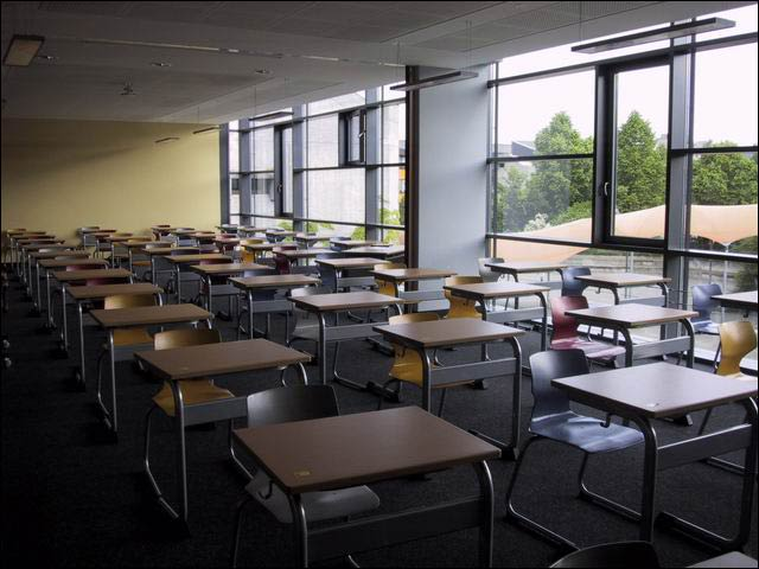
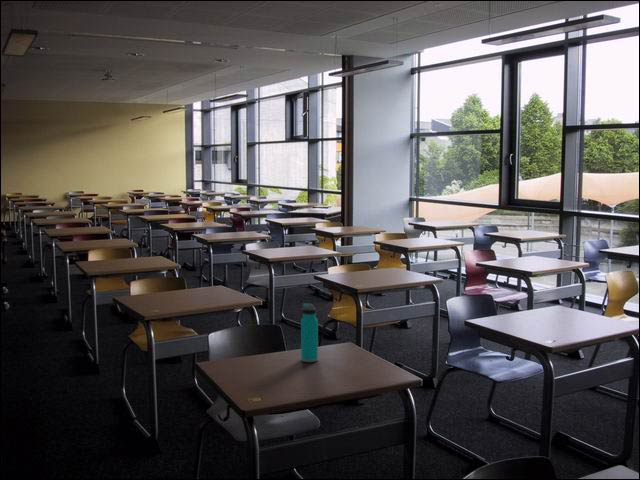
+ water bottle (309, 332)
